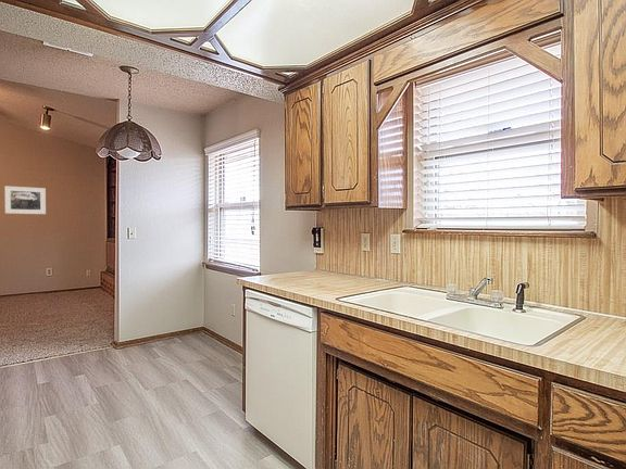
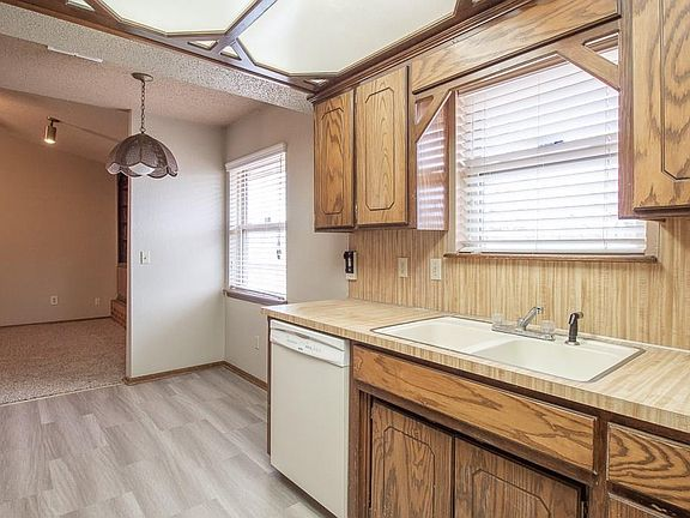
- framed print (25, 200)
